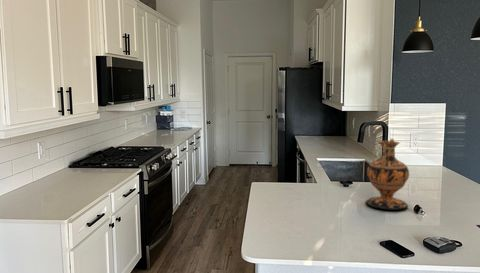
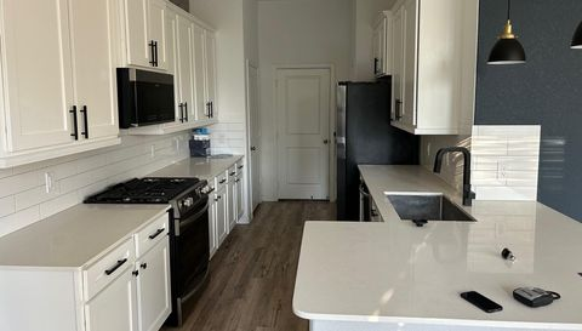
- vase (387, 172)
